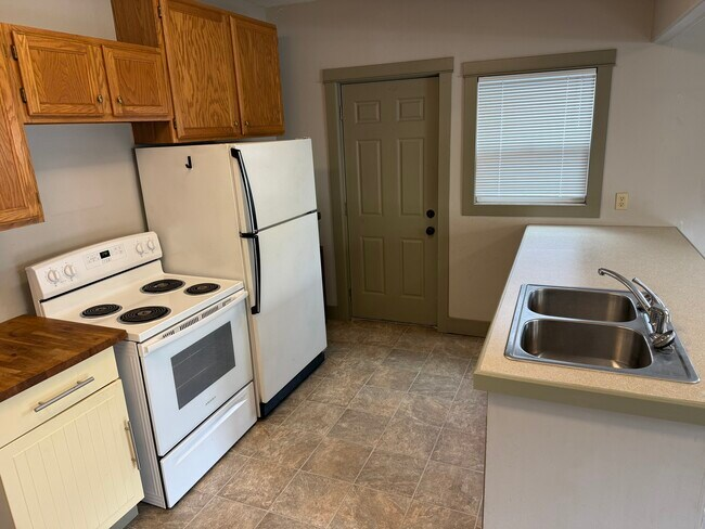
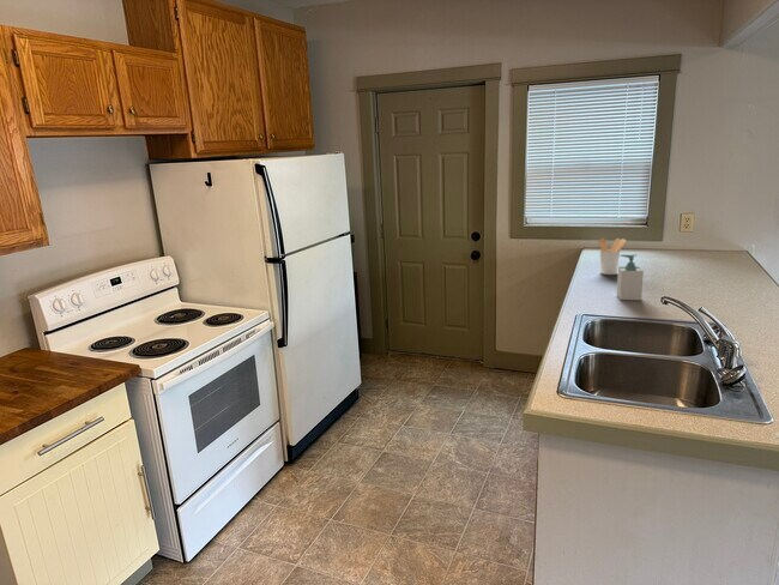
+ utensil holder (612, 255)
+ soap bottle (629, 276)
